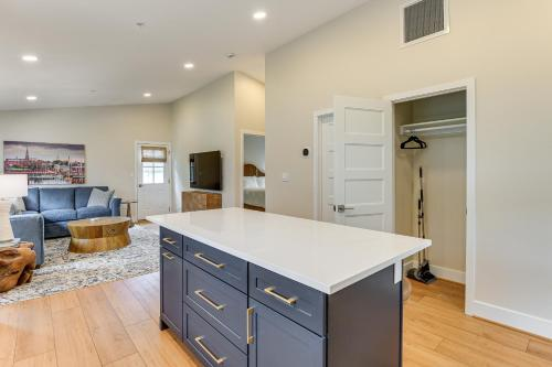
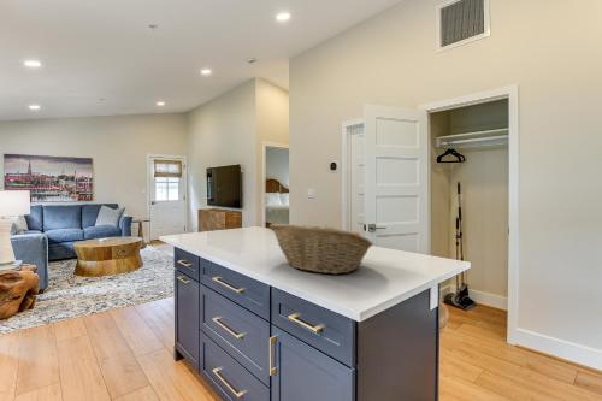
+ fruit basket (319, 243)
